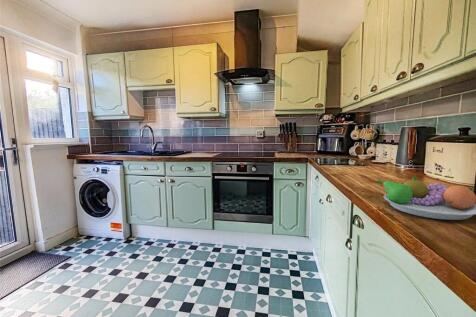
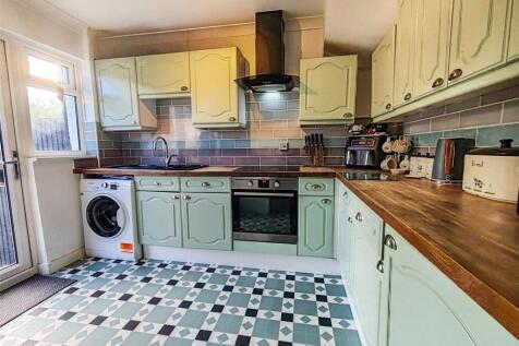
- fruit bowl (424, 193)
